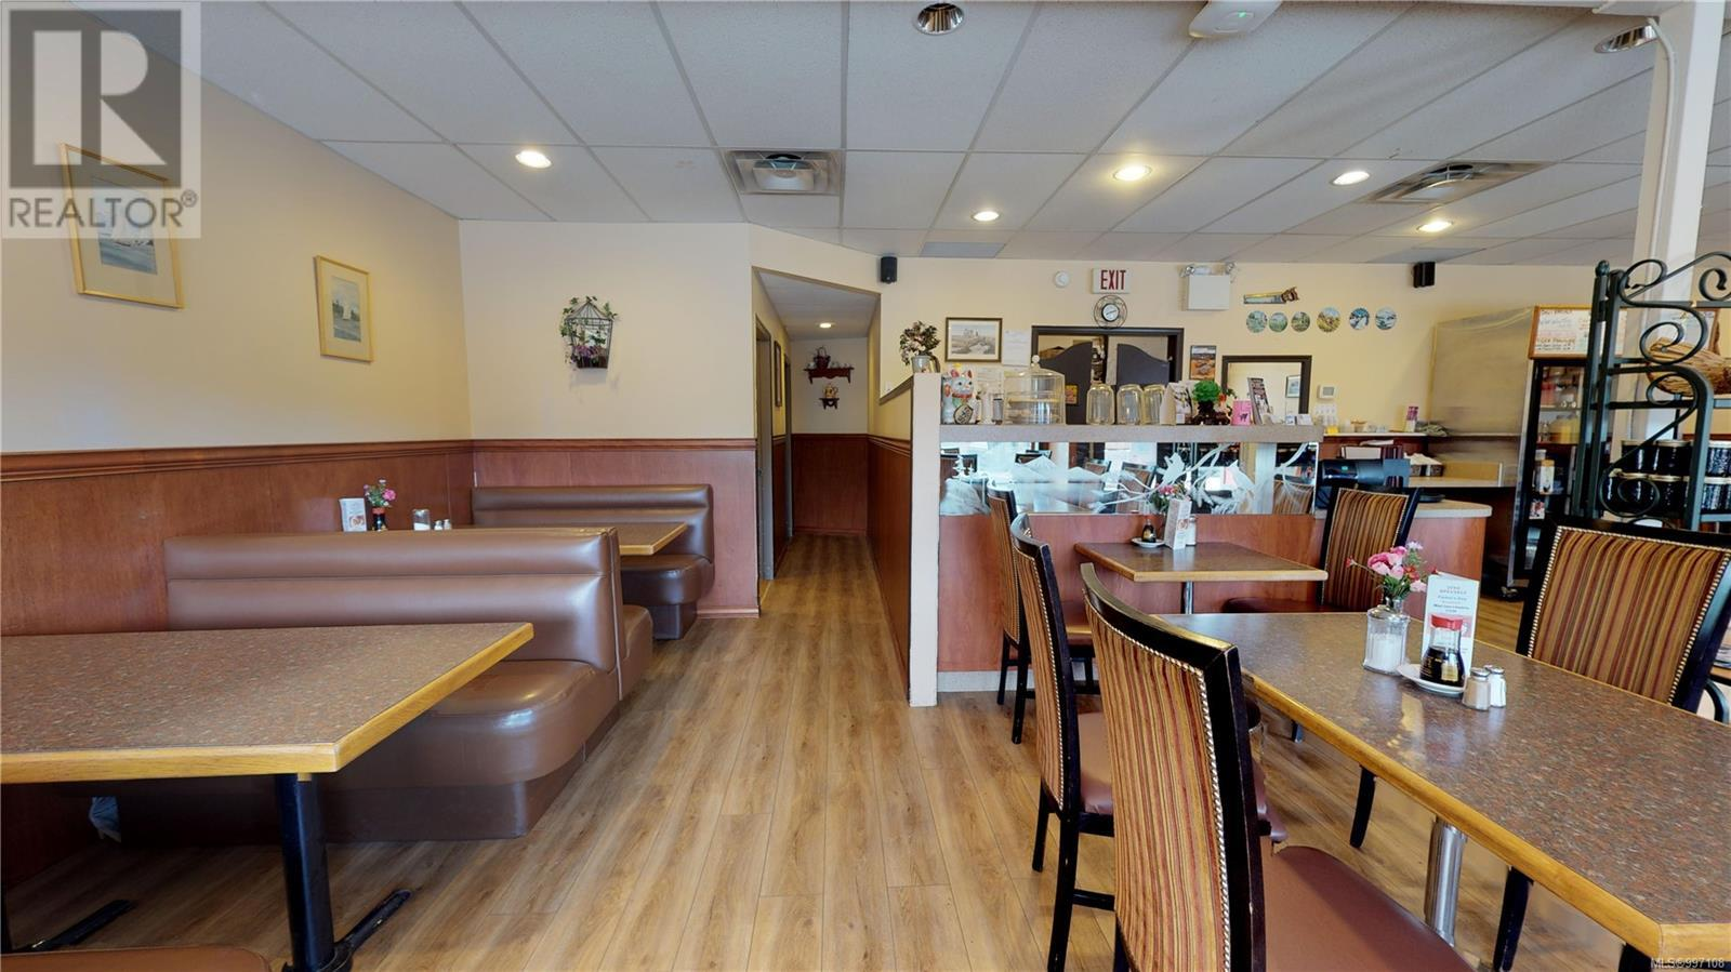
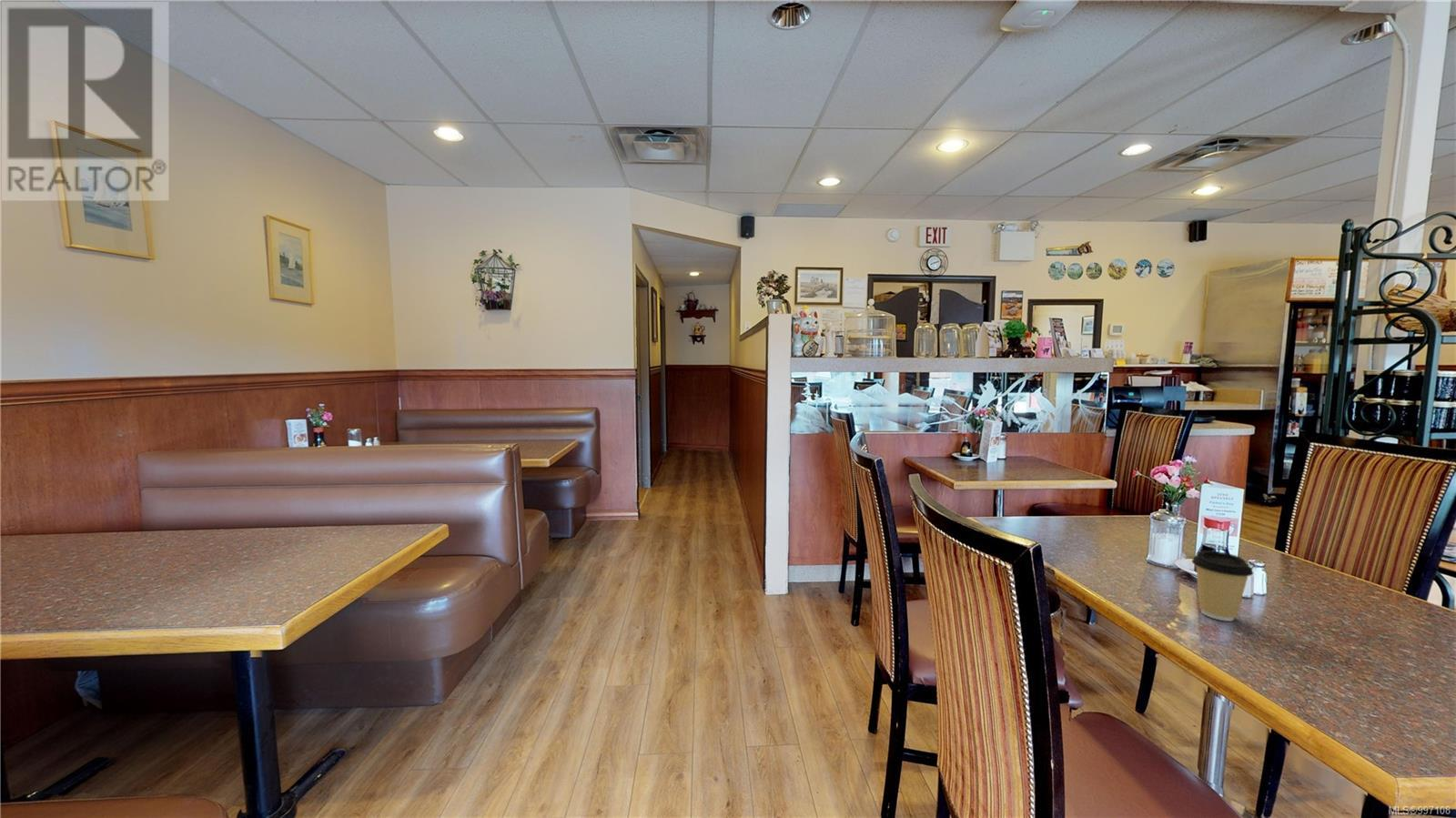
+ coffee cup (1219, 586)
